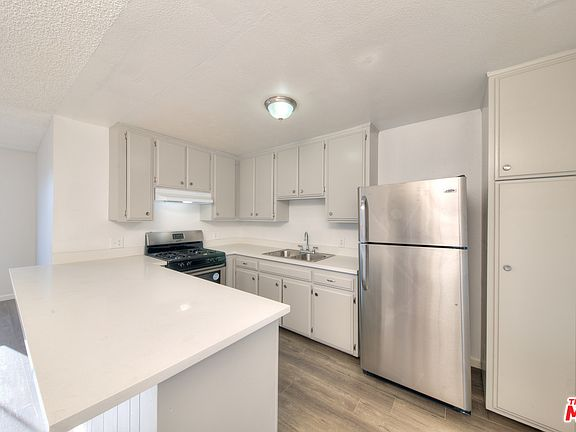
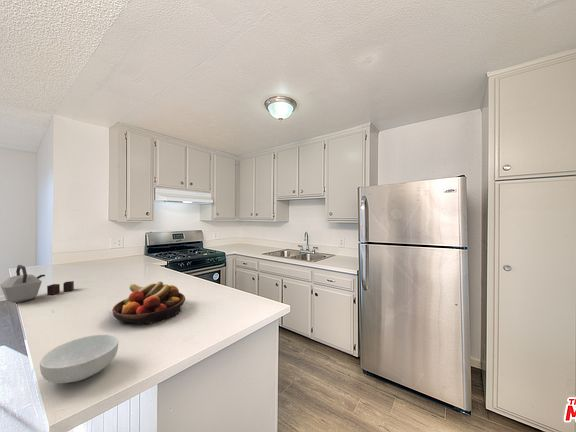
+ cereal bowl (82, 360)
+ kettle (40, 280)
+ fruit bowl (150, 299)
